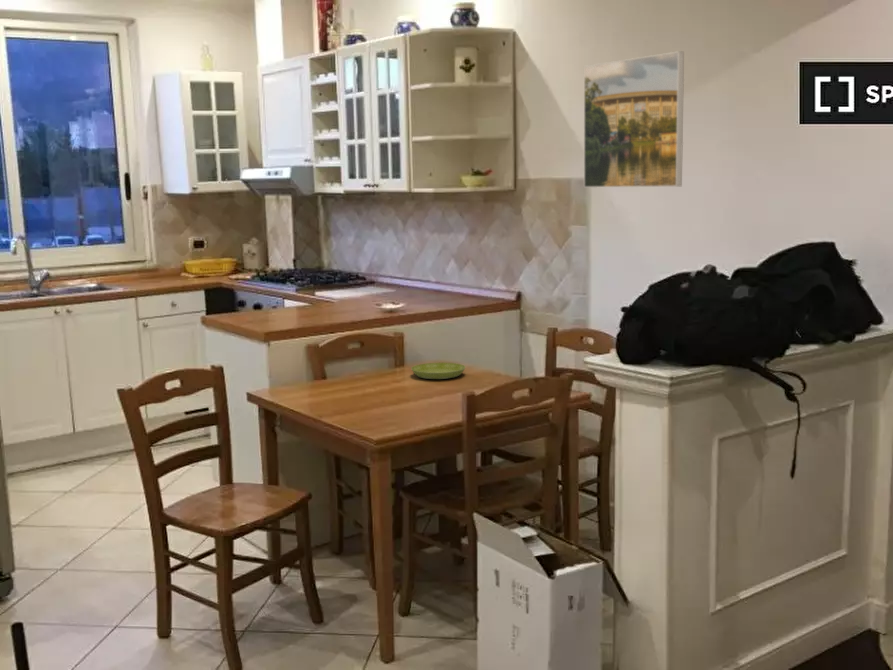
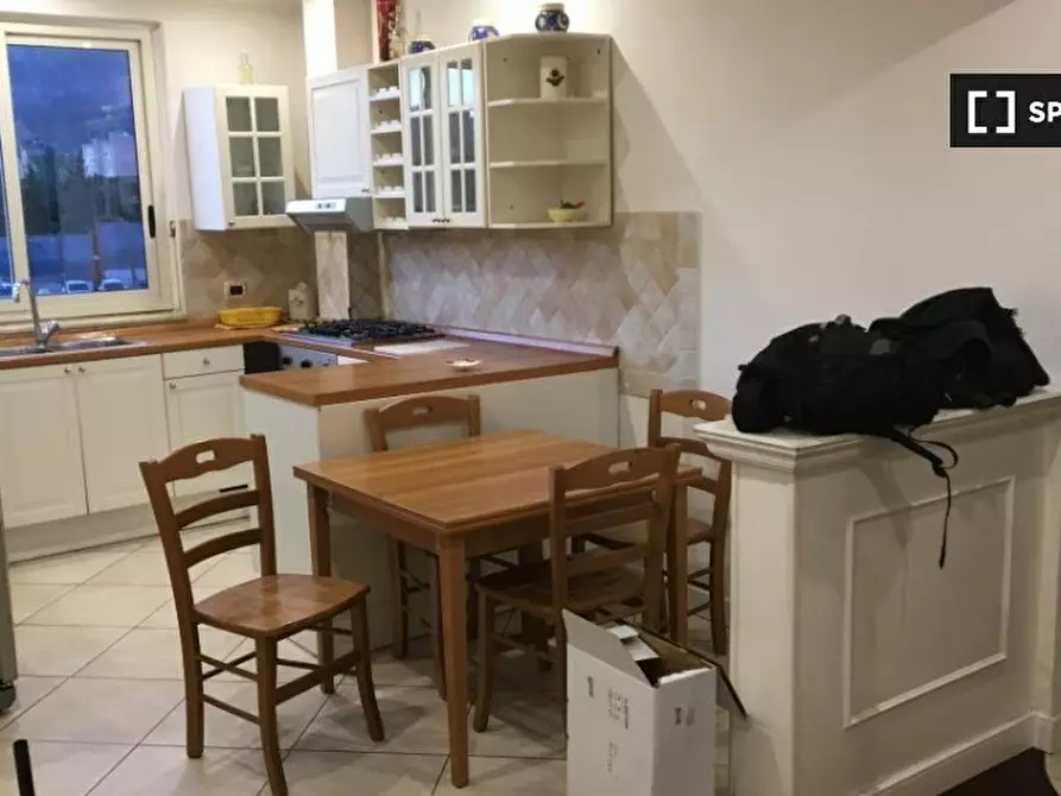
- saucer (438, 371)
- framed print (630, 123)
